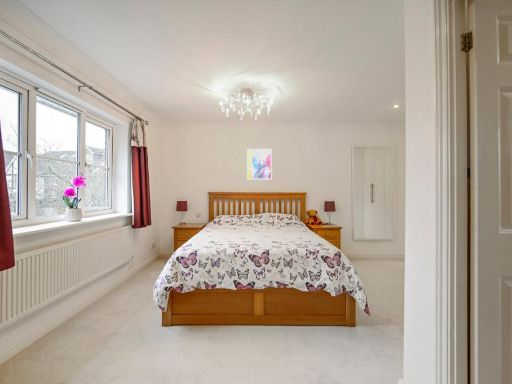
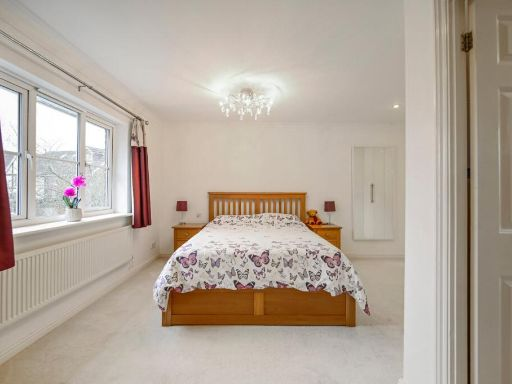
- wall art (259, 164)
